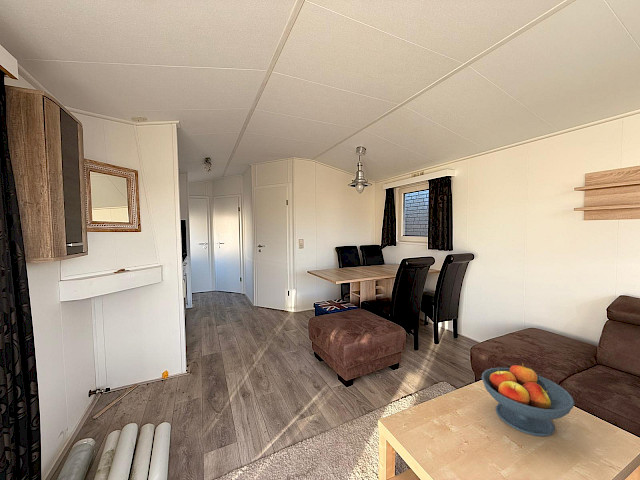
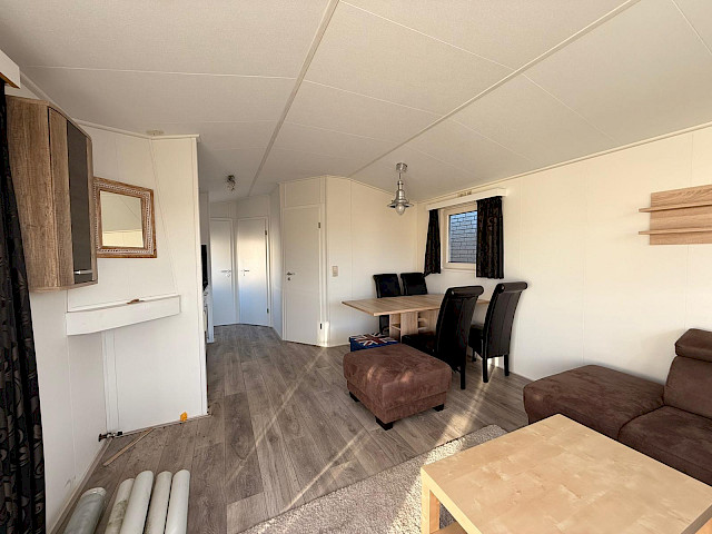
- fruit bowl (523, 396)
